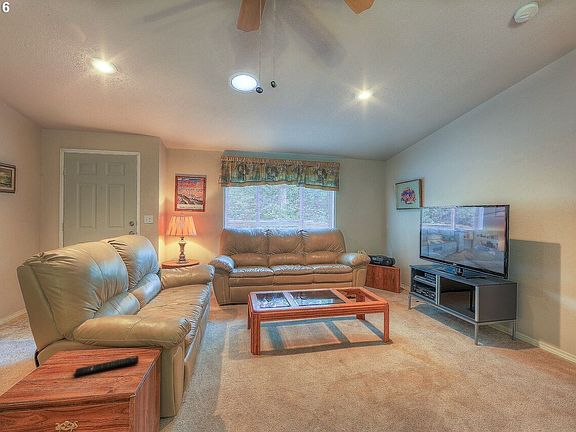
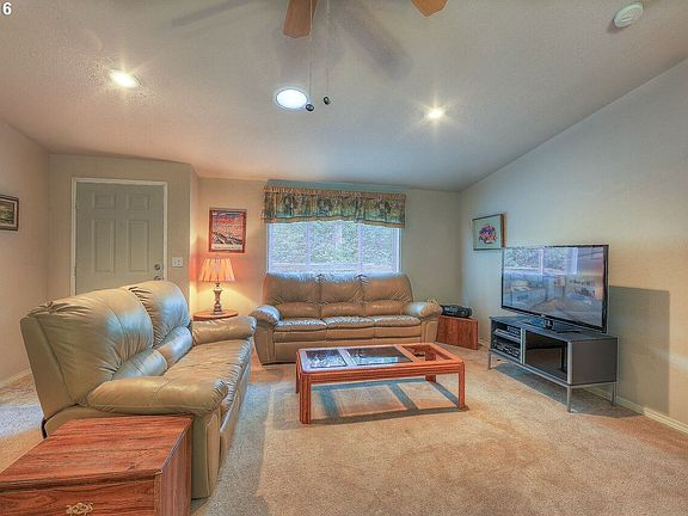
- remote control (108, 366)
